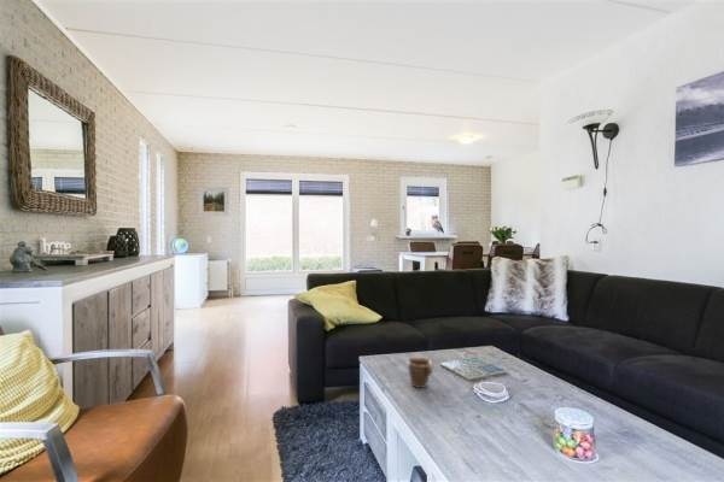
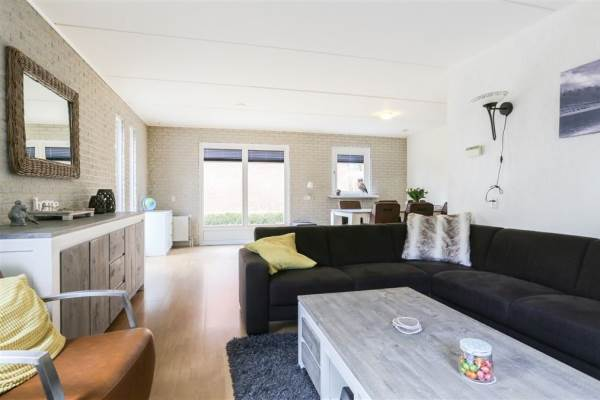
- drink coaster (472, 366)
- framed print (214, 201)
- mug (420, 374)
